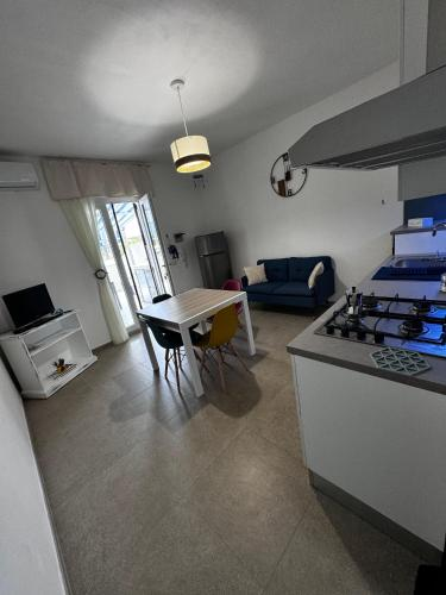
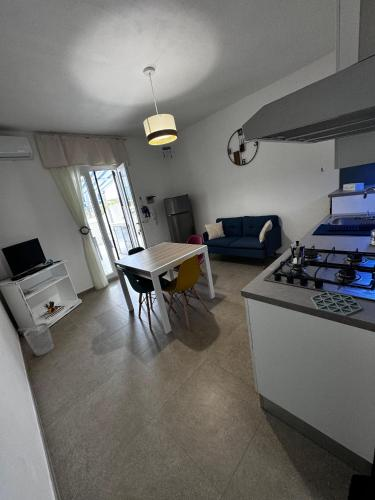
+ wastebasket (40, 340)
